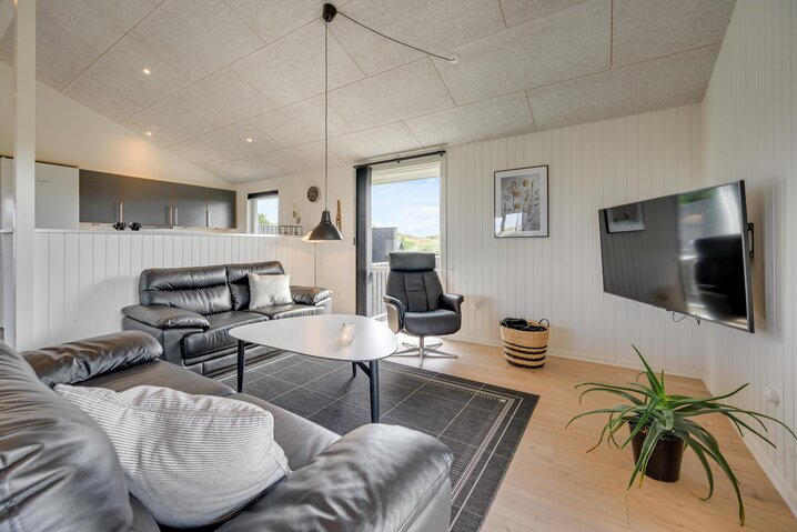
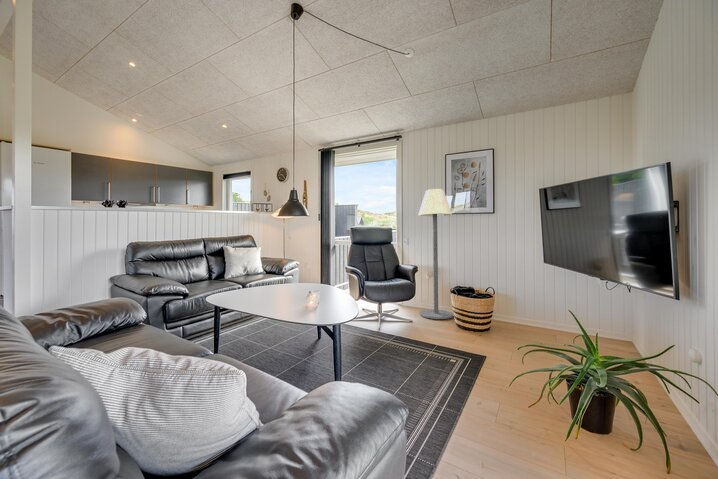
+ floor lamp (435, 252)
